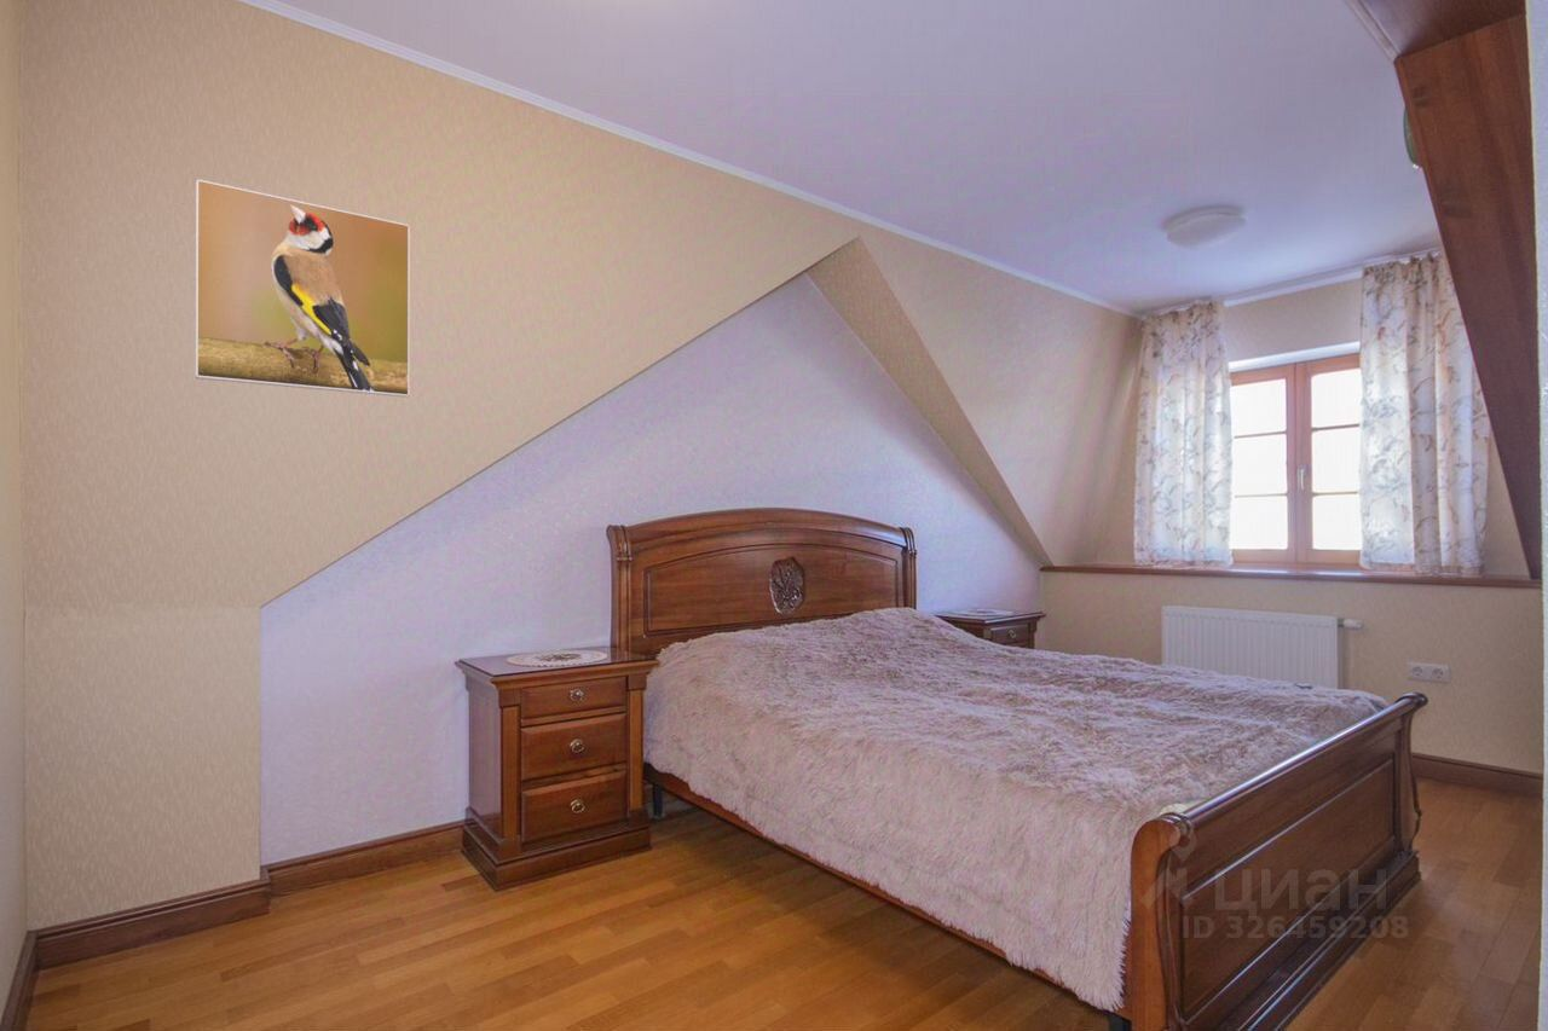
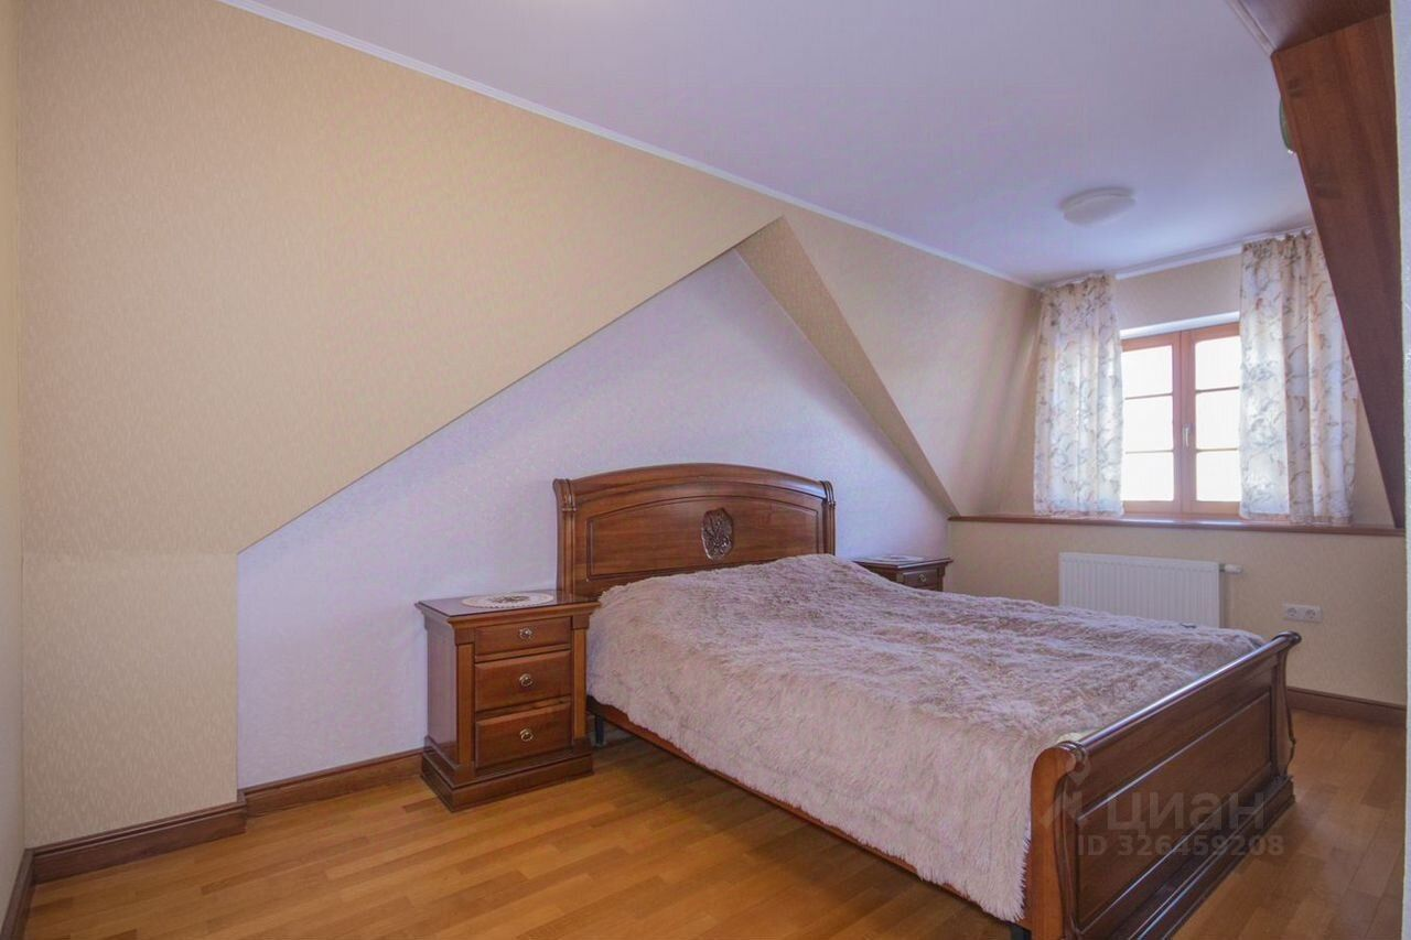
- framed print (310, 296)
